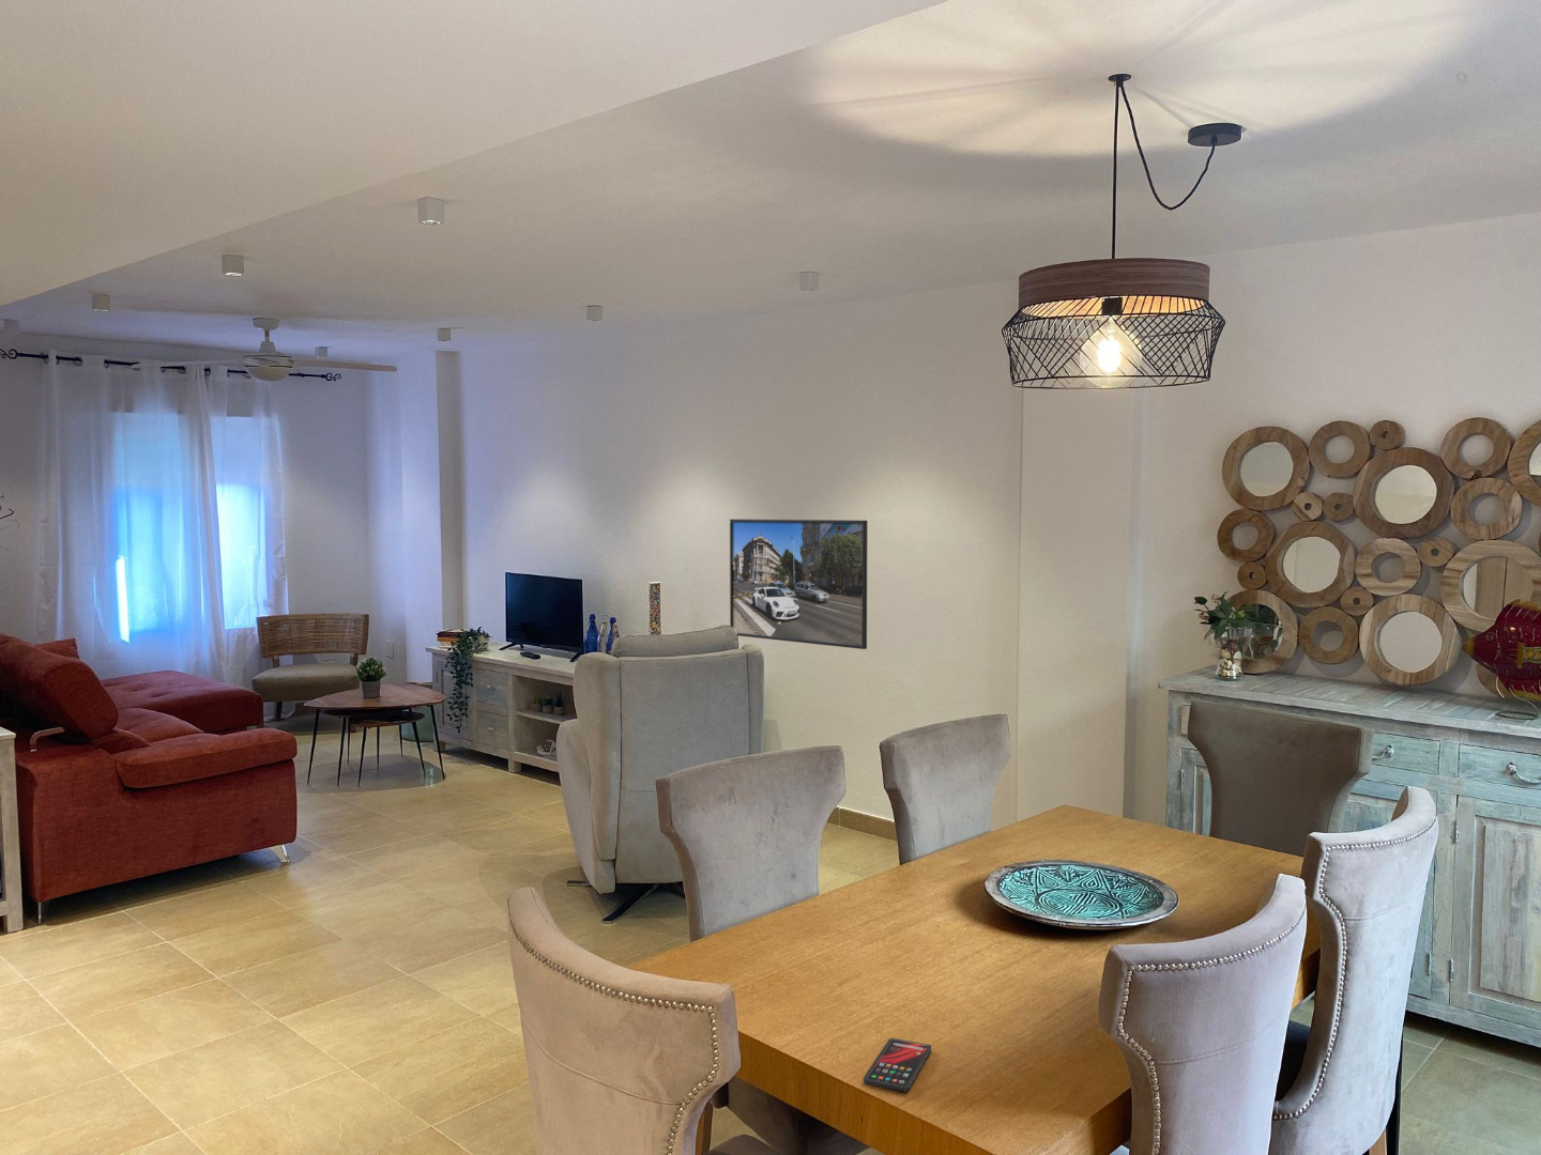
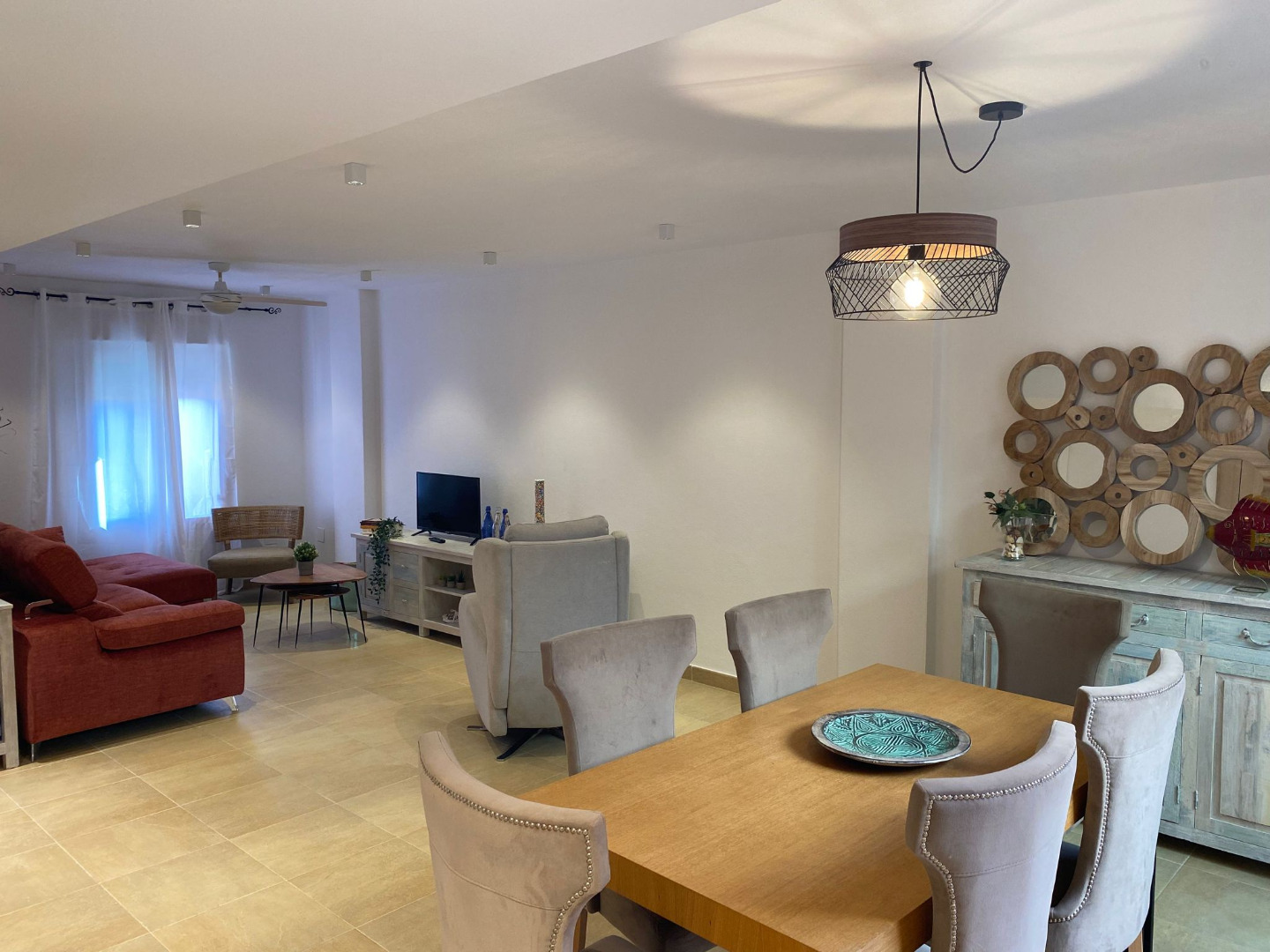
- smartphone (898, 1063)
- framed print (794, 581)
